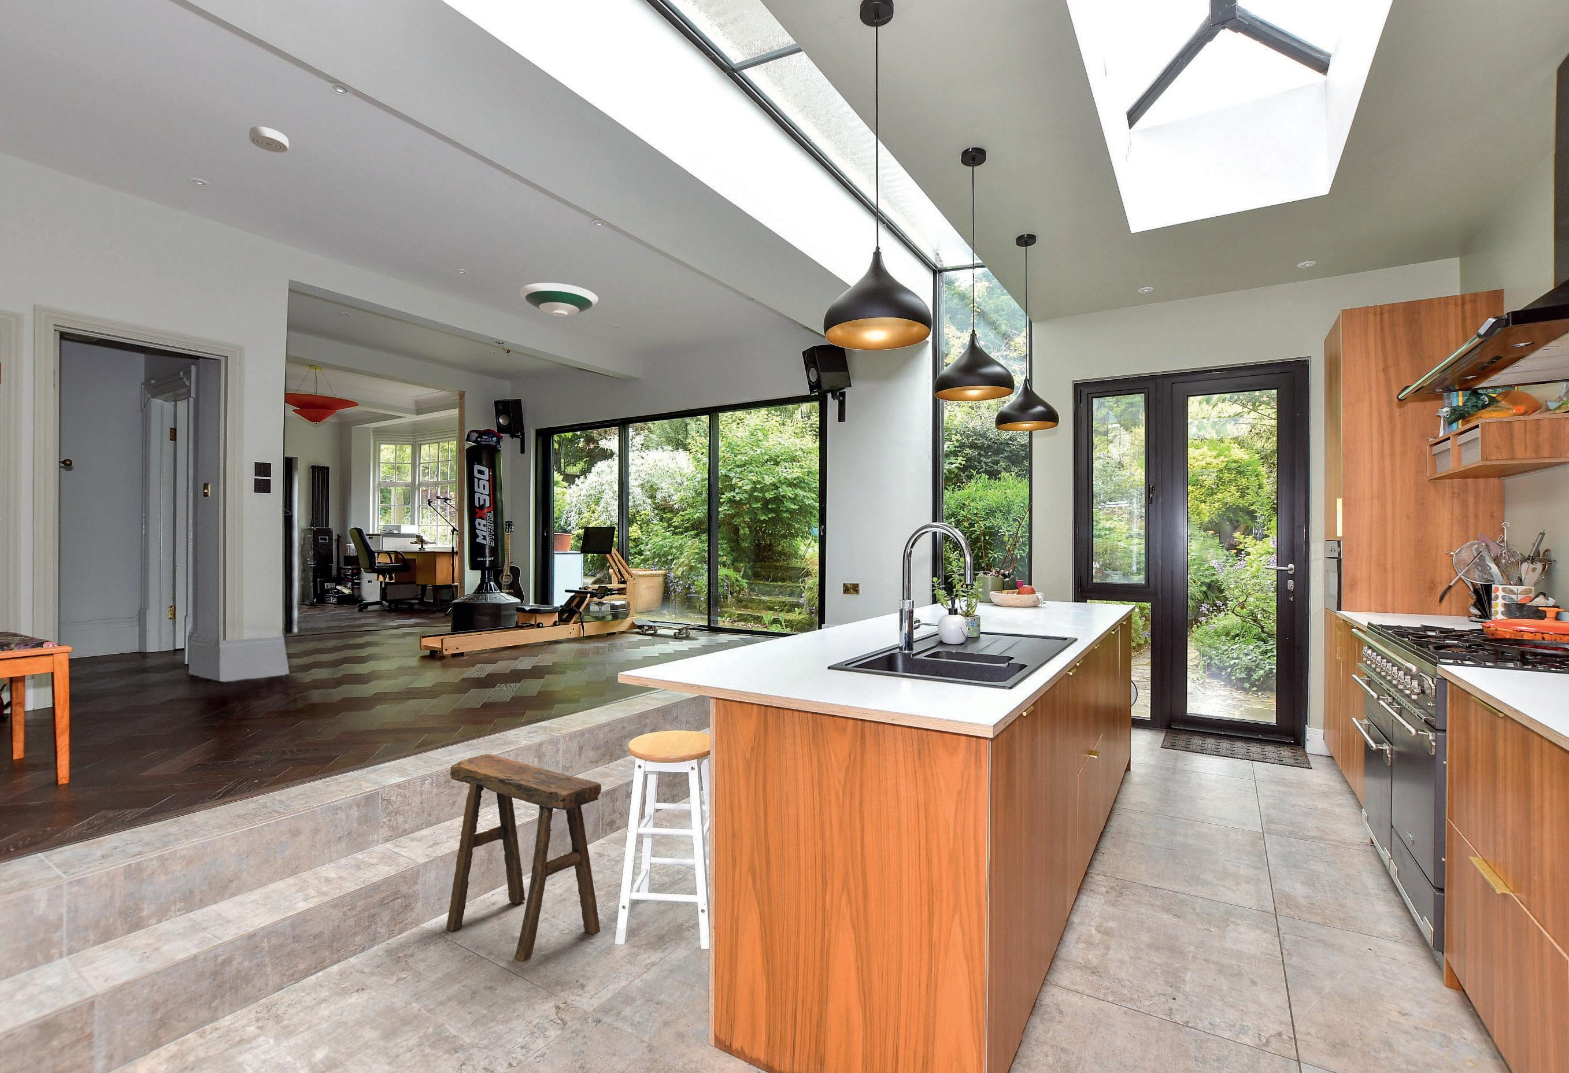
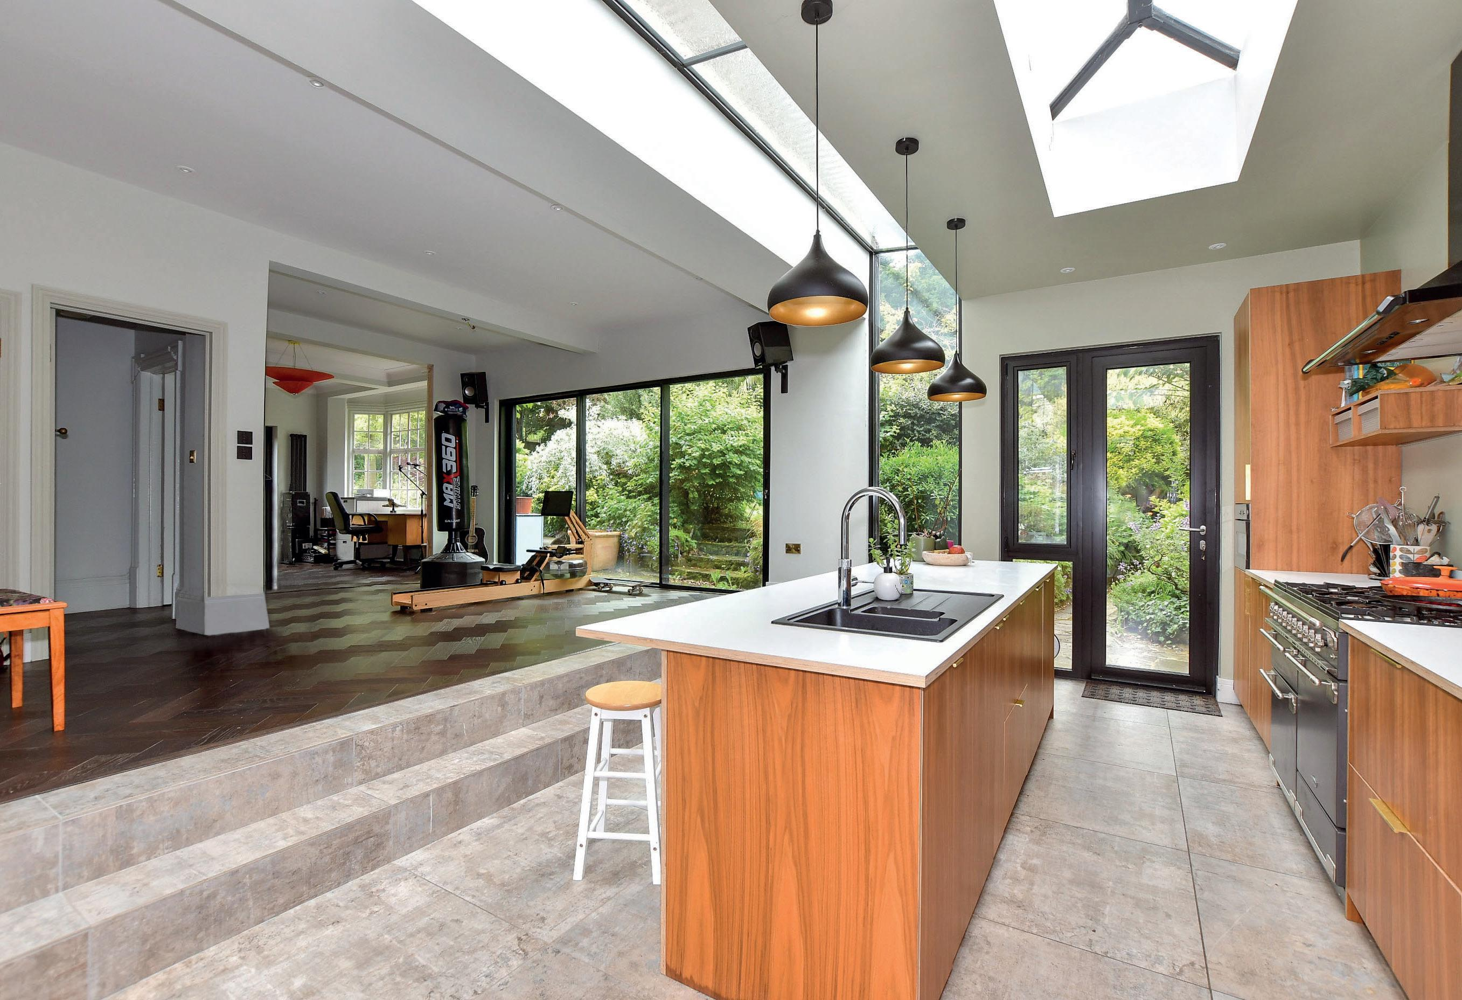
- stool (519, 849)
- smoke detector (268, 139)
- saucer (559, 305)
